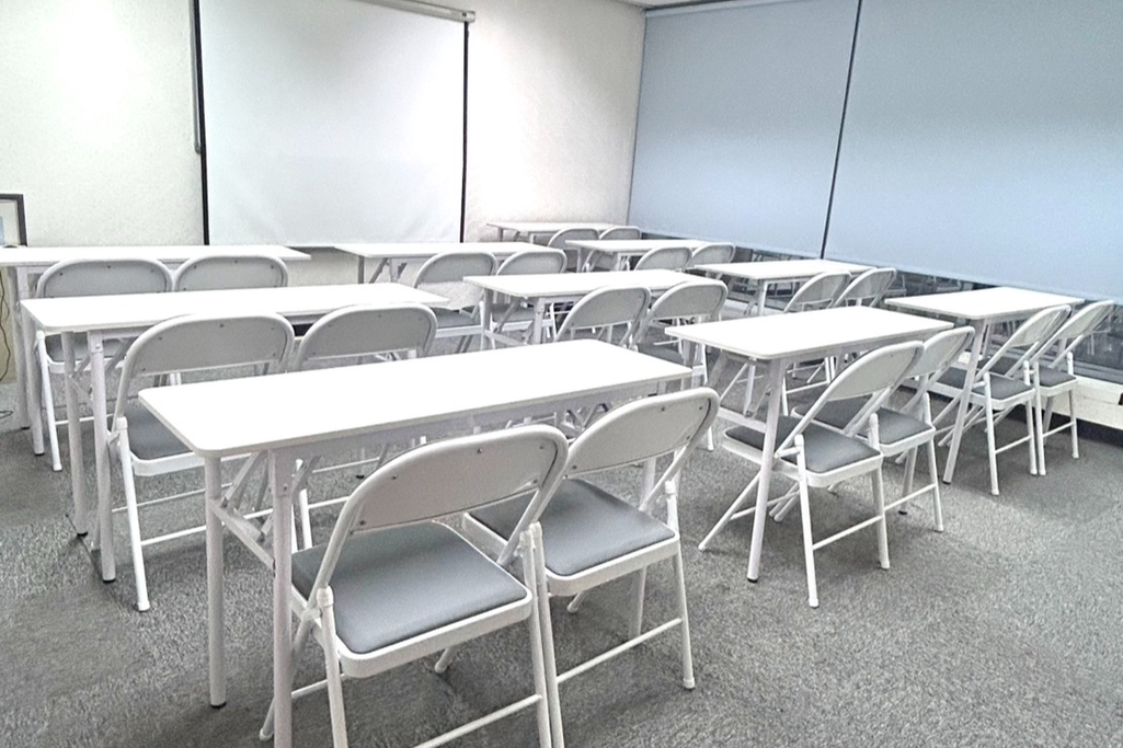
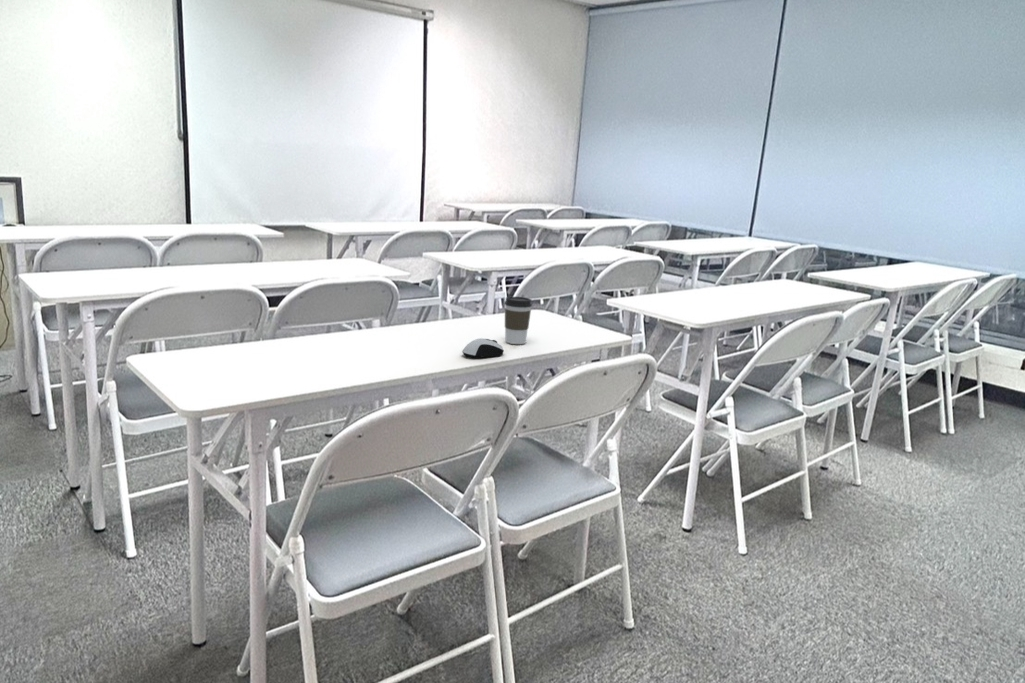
+ computer mouse (483, 346)
+ coffee cup (517, 320)
